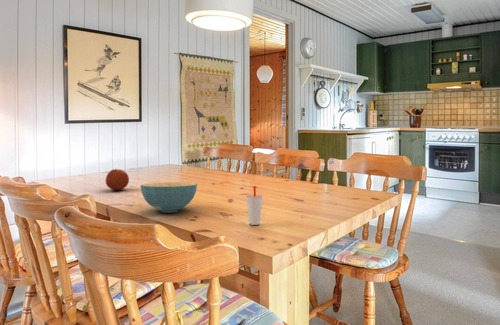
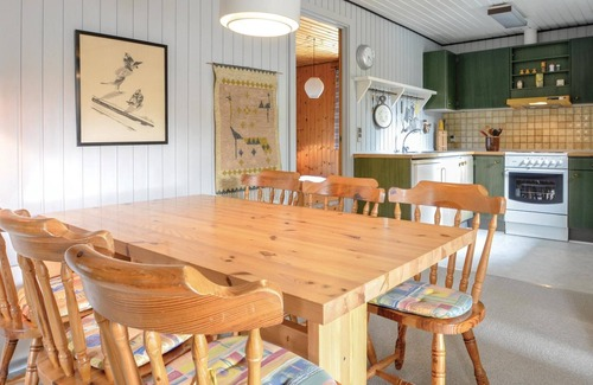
- fruit (117, 179)
- cereal bowl (169, 197)
- cup (254, 204)
